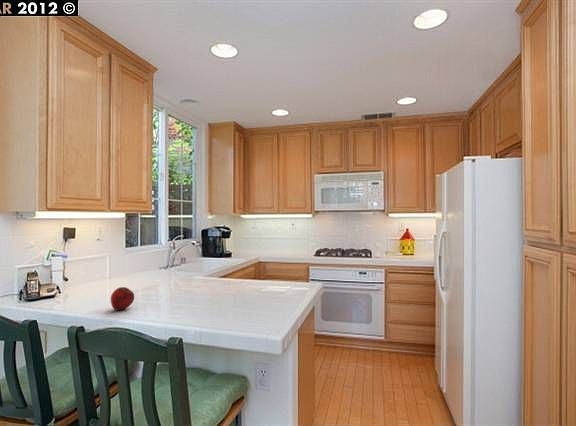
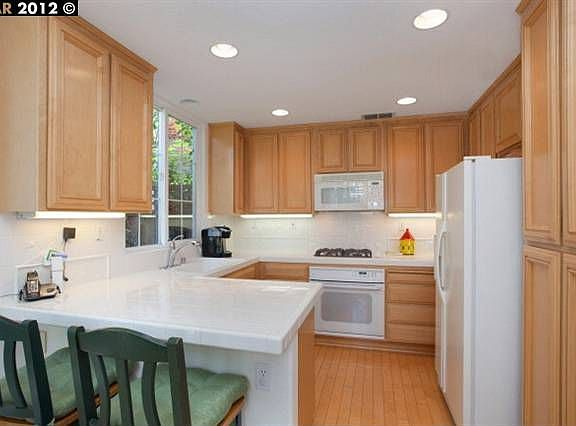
- apple (122, 298)
